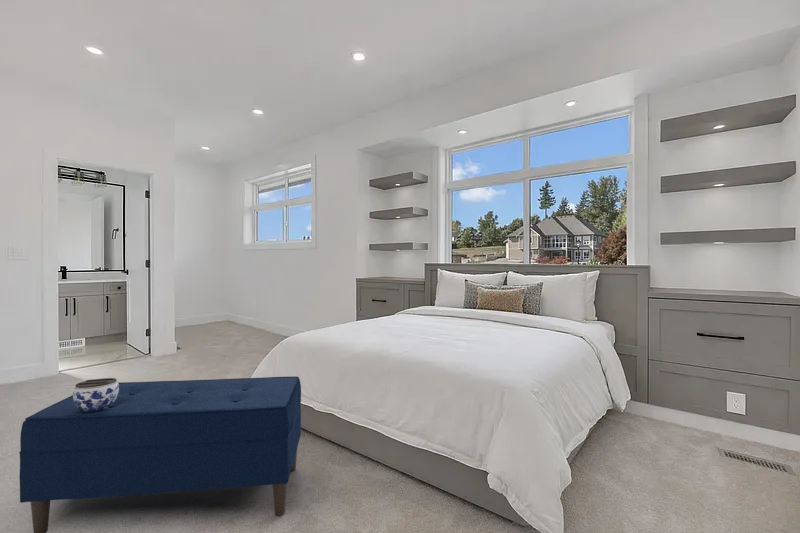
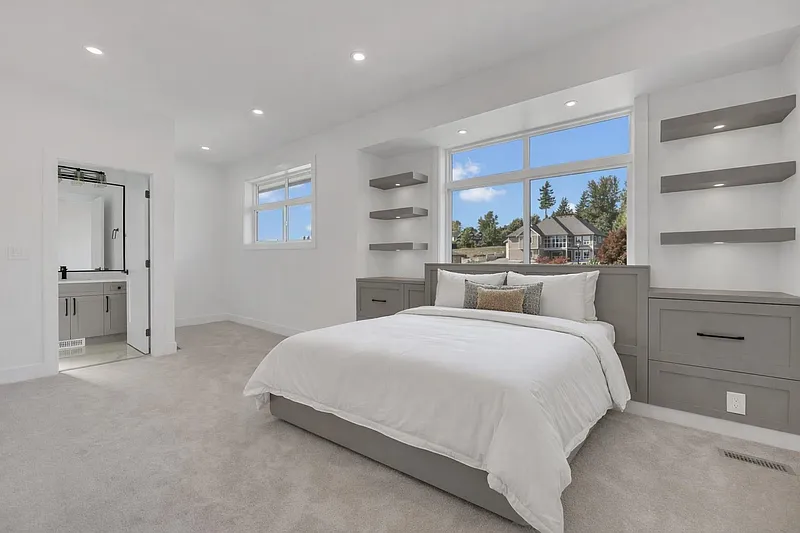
- bench (183, 445)
- jar (96, 394)
